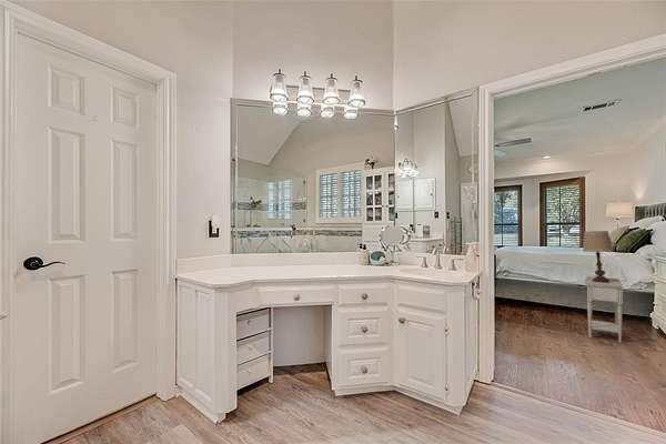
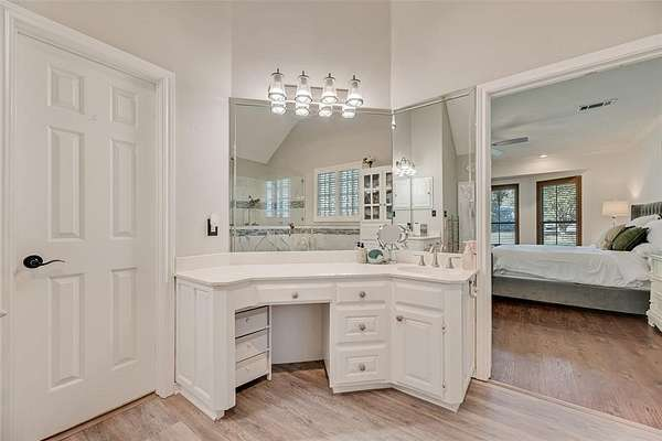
- table lamp (599, 256)
- nightstand (606, 301)
